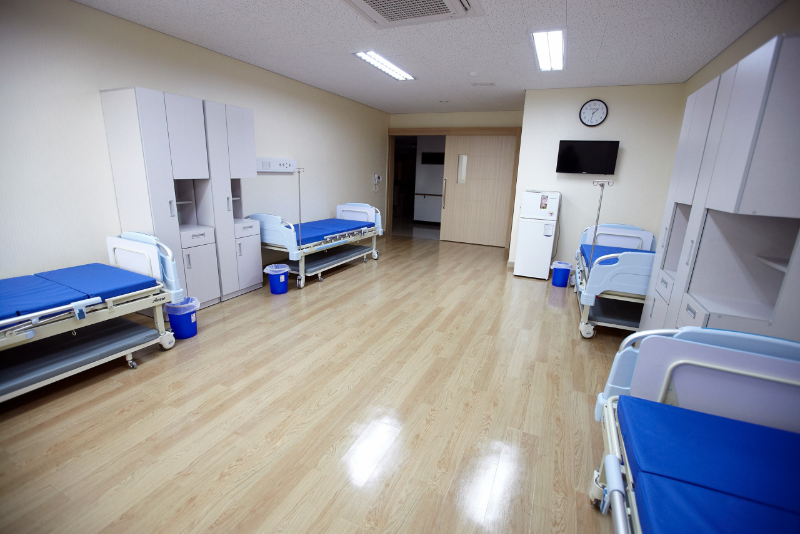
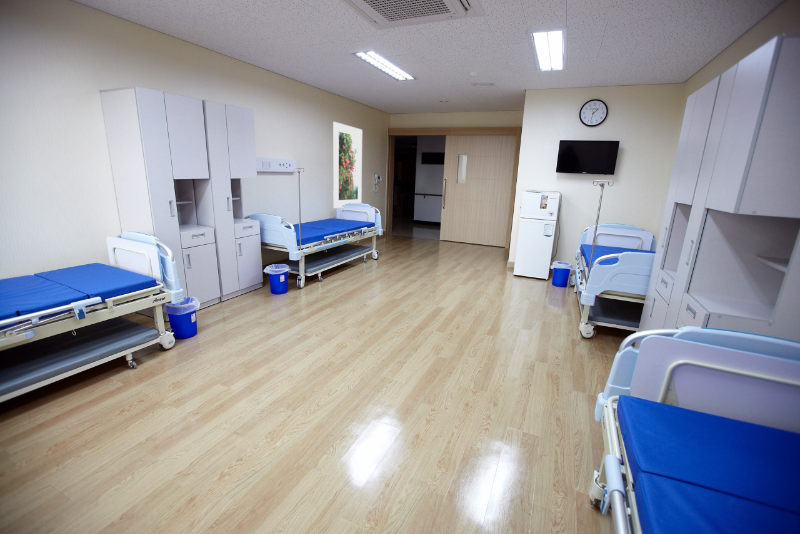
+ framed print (348, 167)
